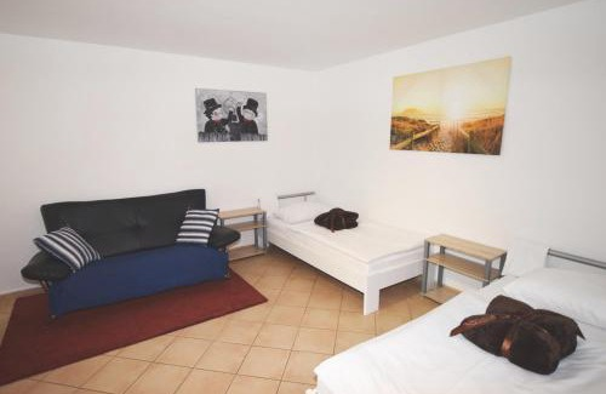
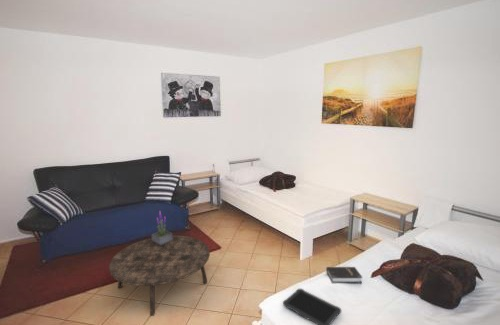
+ potted plant (161, 226)
+ tablet (311, 307)
+ hardback book (343, 274)
+ coffee table (162, 270)
